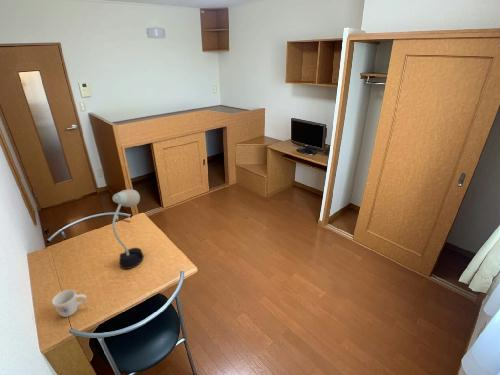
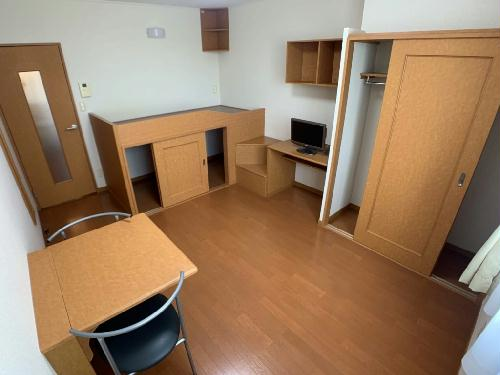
- desk lamp (115, 228)
- mug (71, 303)
